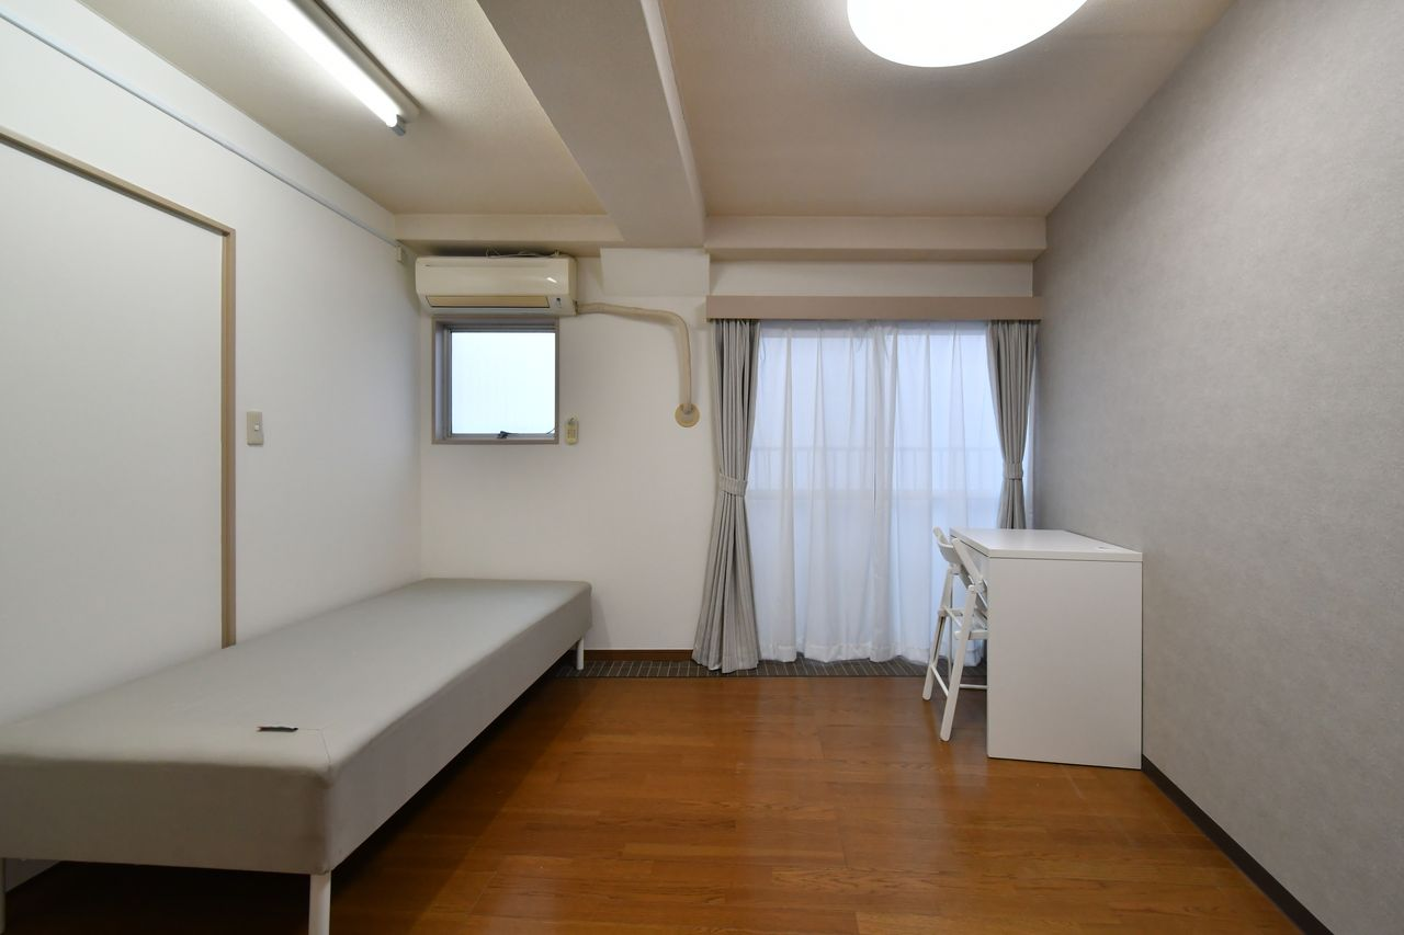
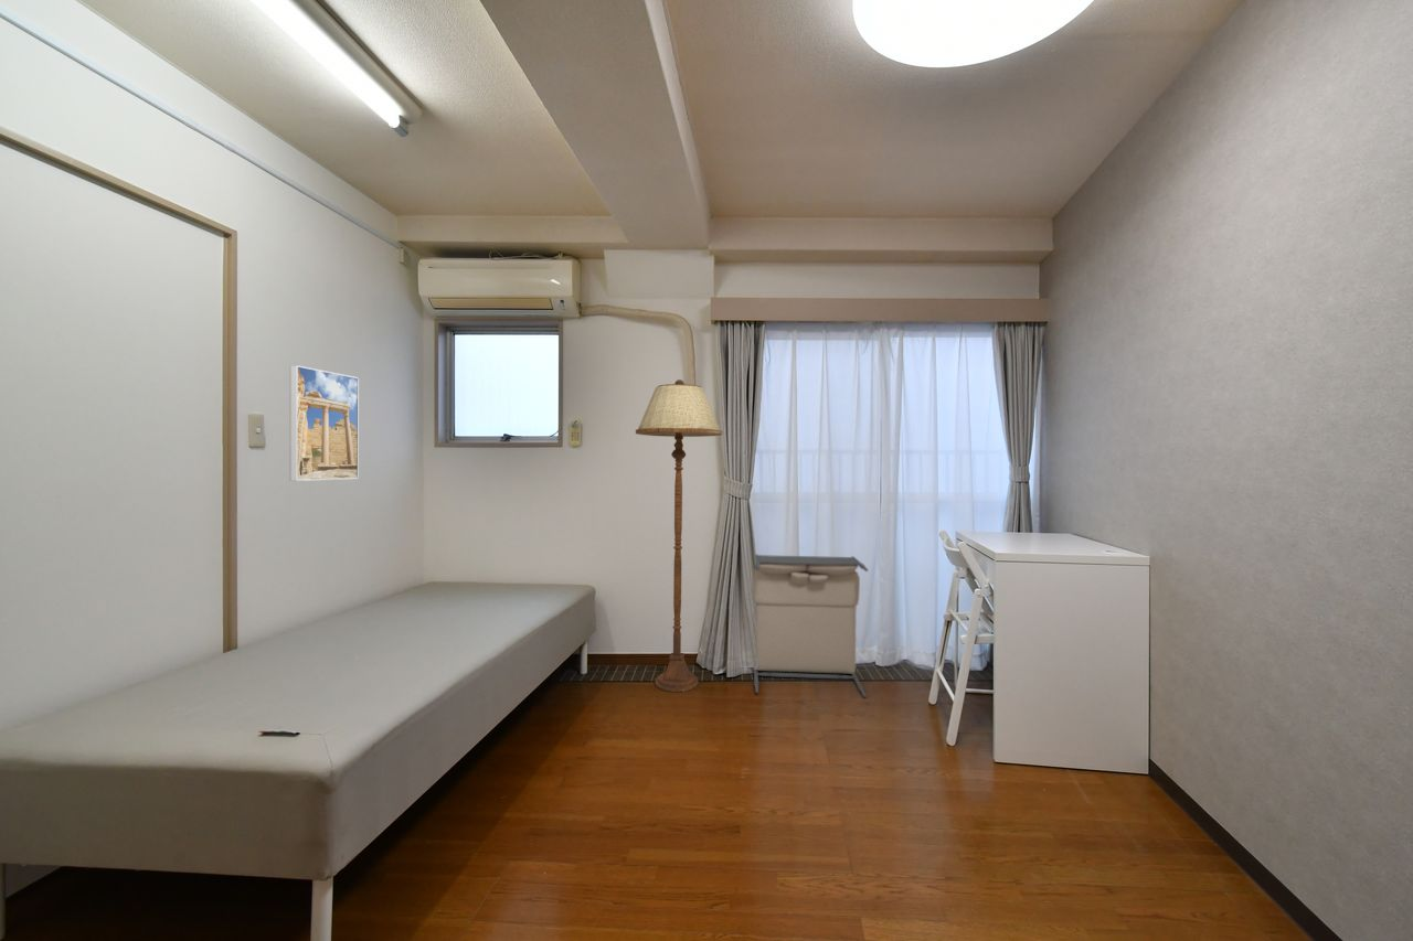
+ floor lamp (678, 532)
+ laundry hamper (807, 621)
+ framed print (326, 426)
